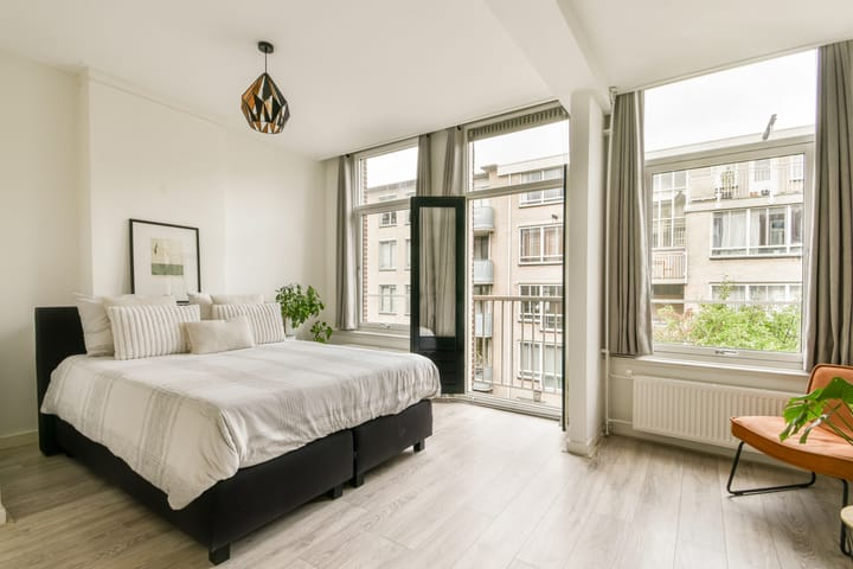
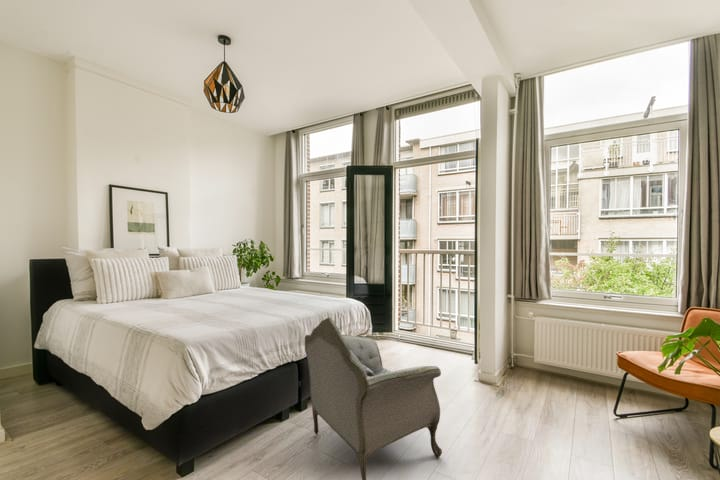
+ armchair (370, 378)
